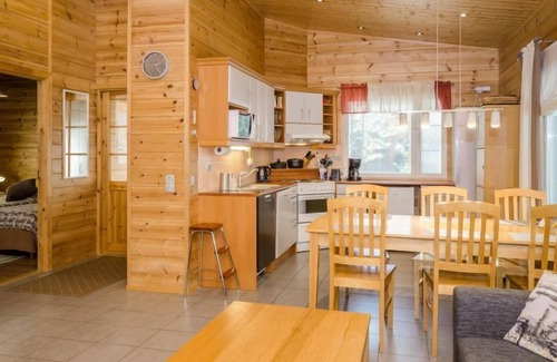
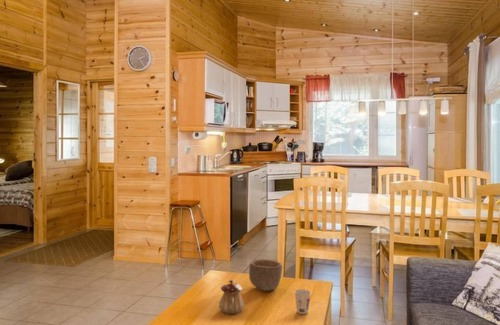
+ cup (302, 301)
+ bowl (265, 275)
+ teapot (231, 295)
